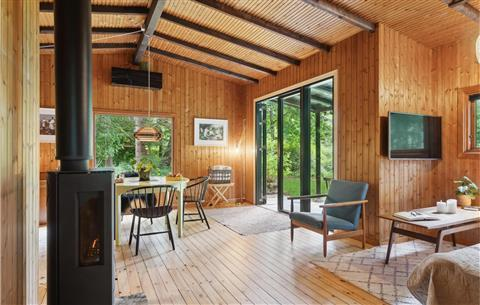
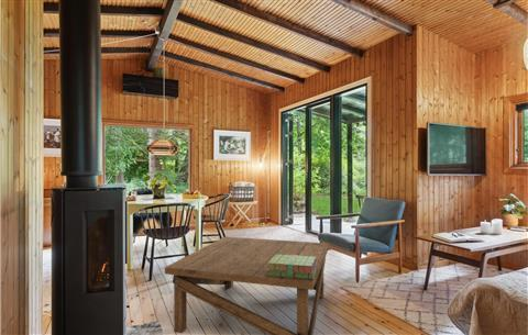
+ stack of books (293, 265)
+ coffee table (257, 282)
